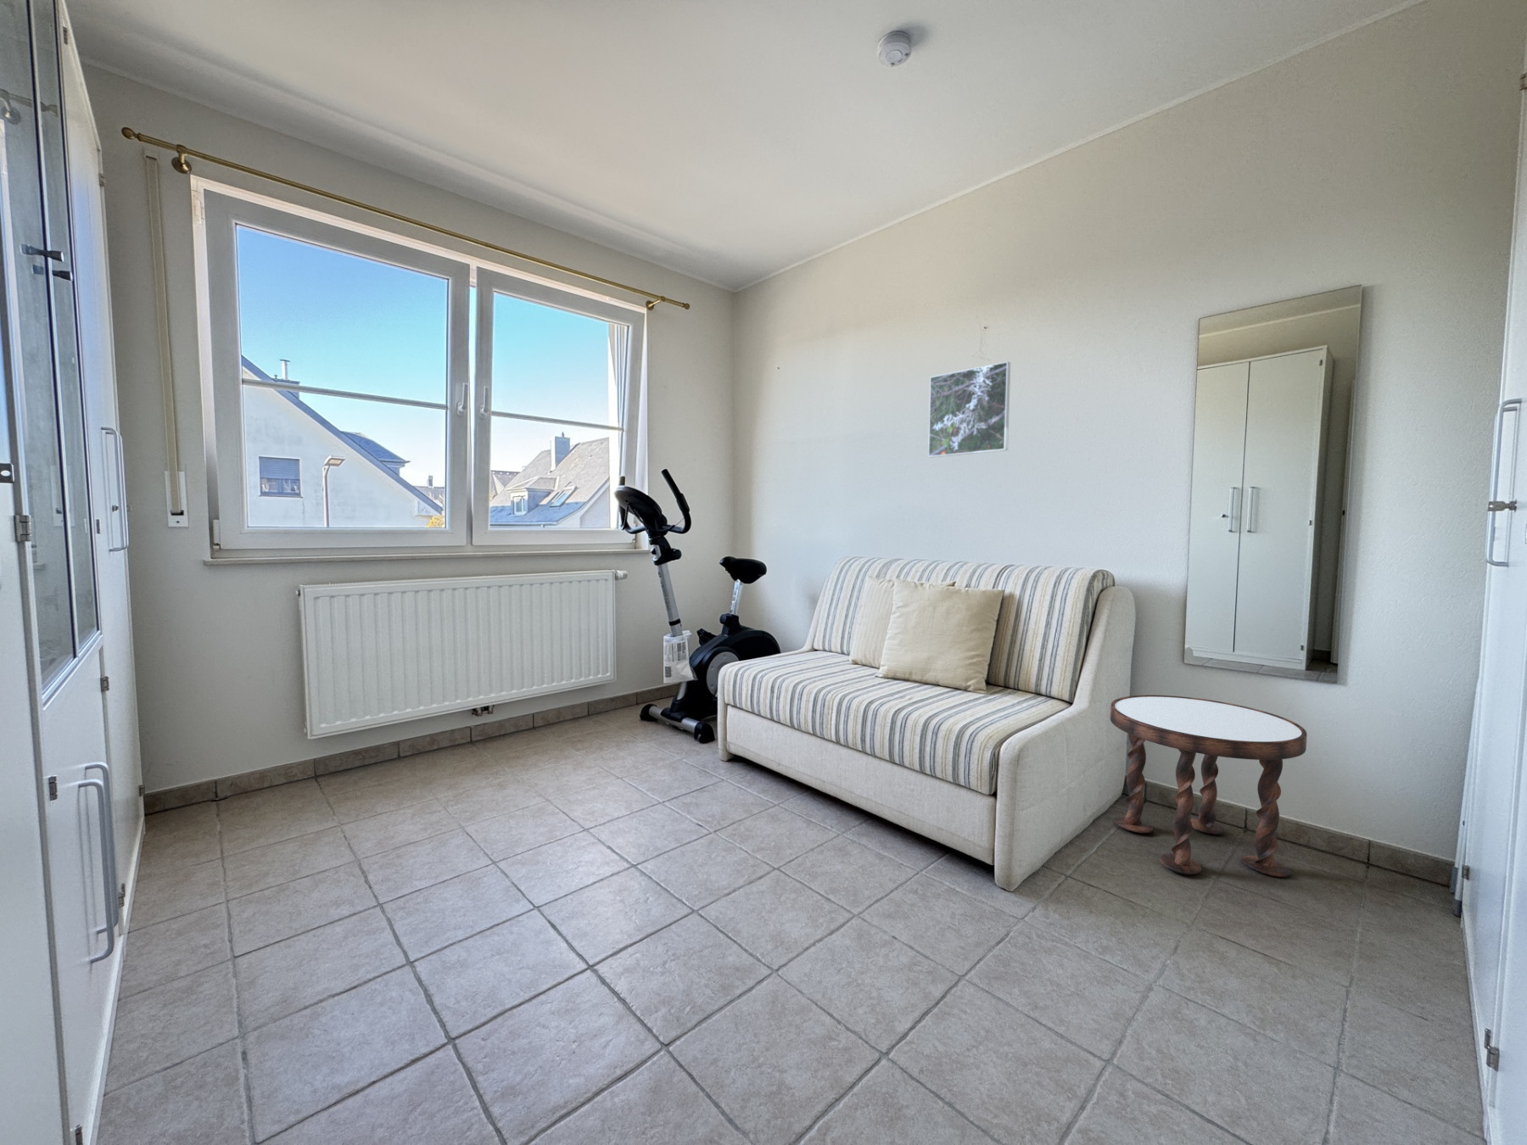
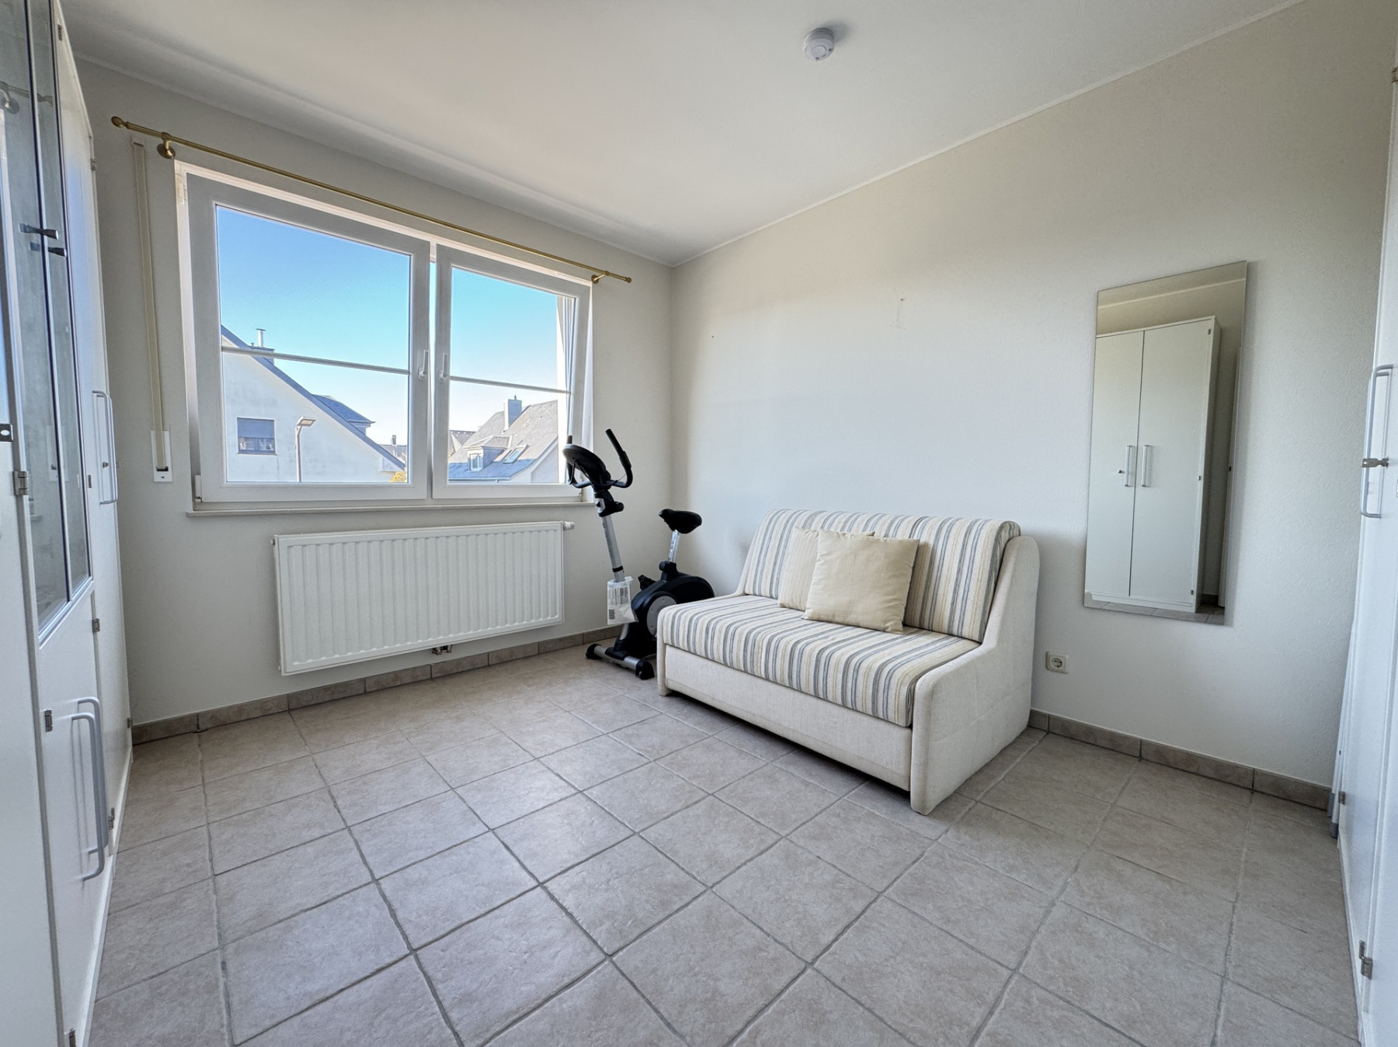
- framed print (967, 411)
- side table (1194, 779)
